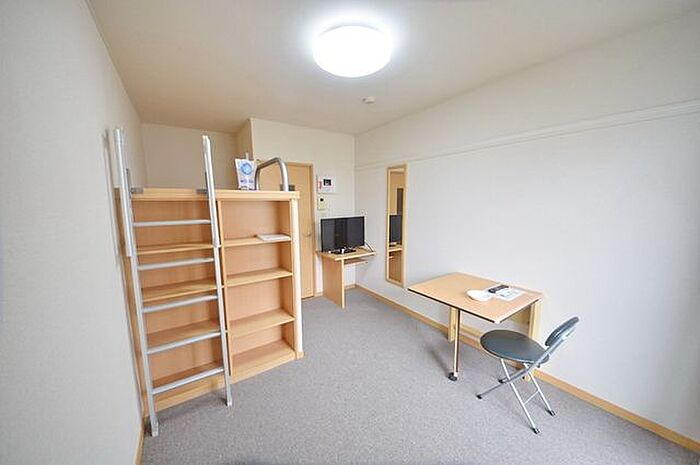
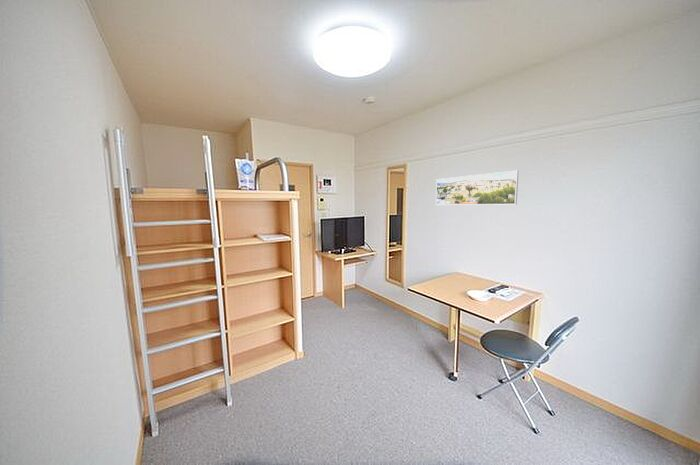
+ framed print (471, 190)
